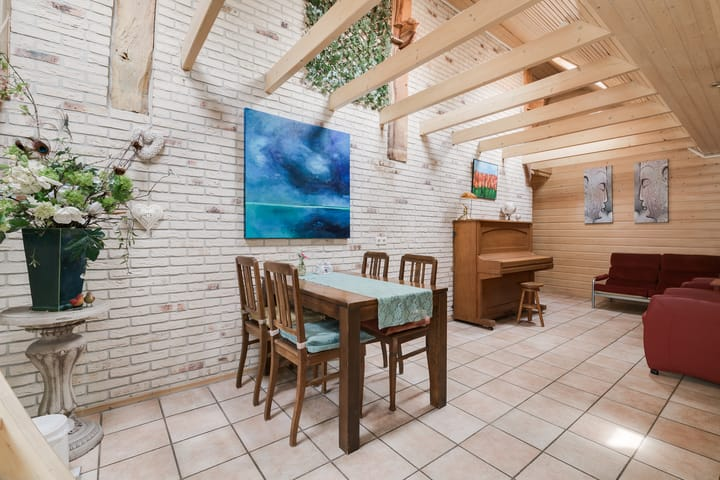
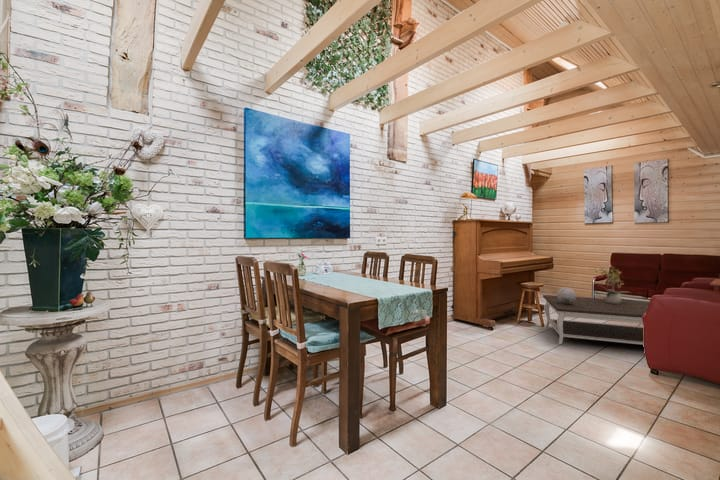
+ decorative sphere (566, 295)
+ potted plant (612, 284)
+ coffee table (611, 324)
